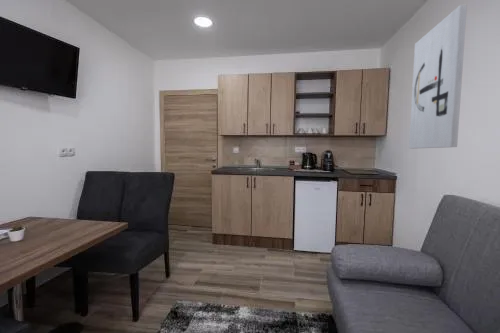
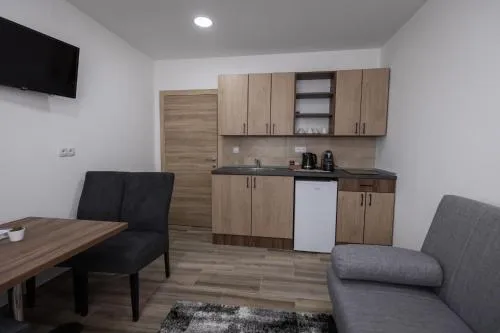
- wall art (433, 88)
